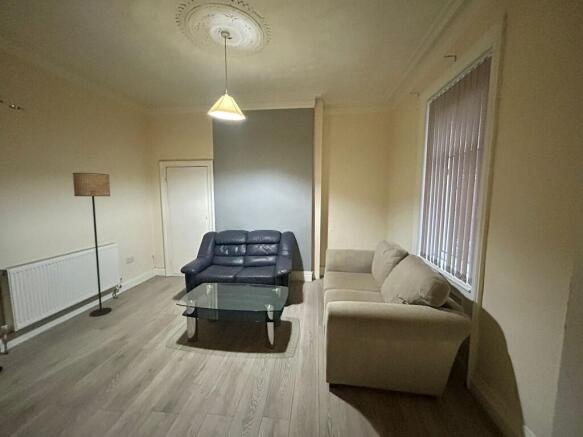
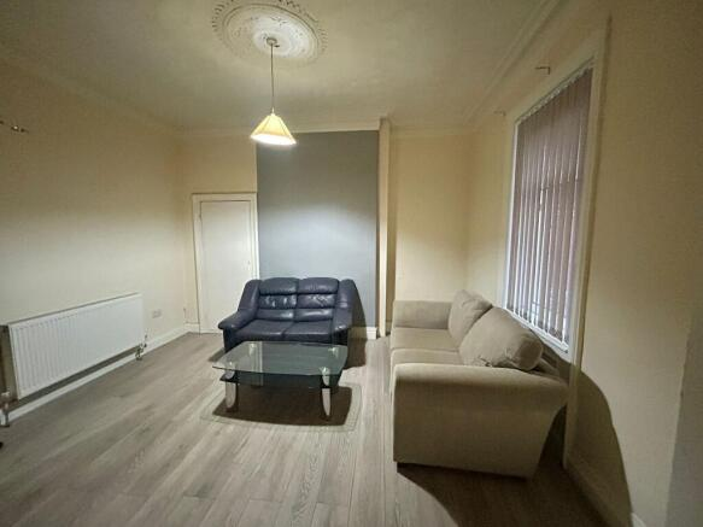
- floor lamp (96, 244)
